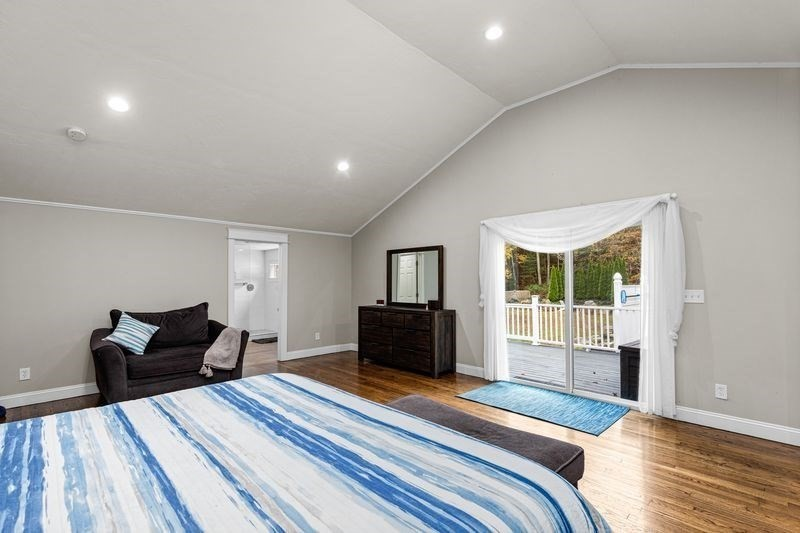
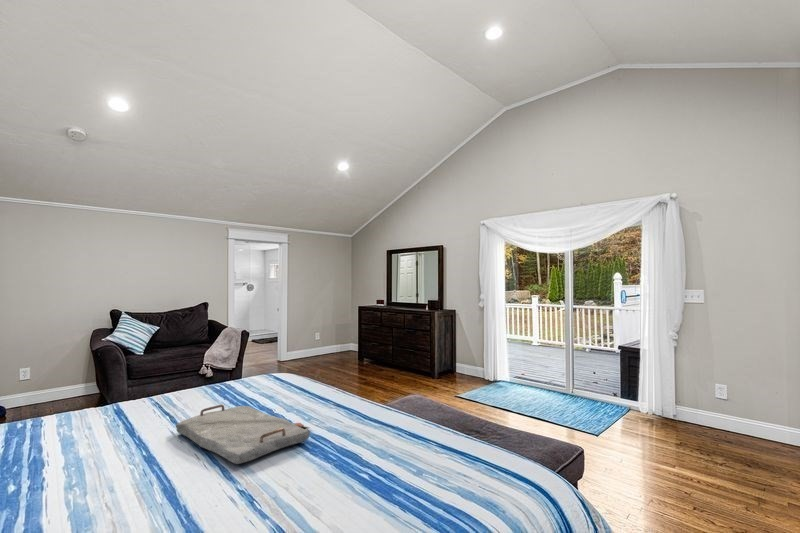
+ serving tray (248, 425)
